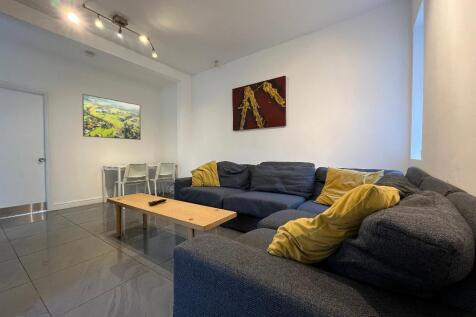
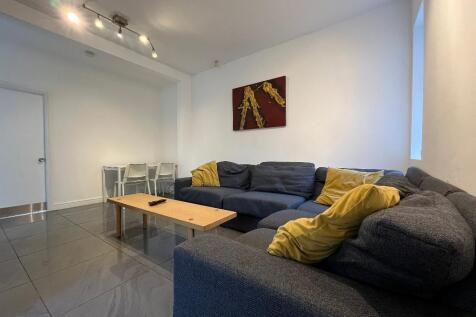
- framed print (114, 119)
